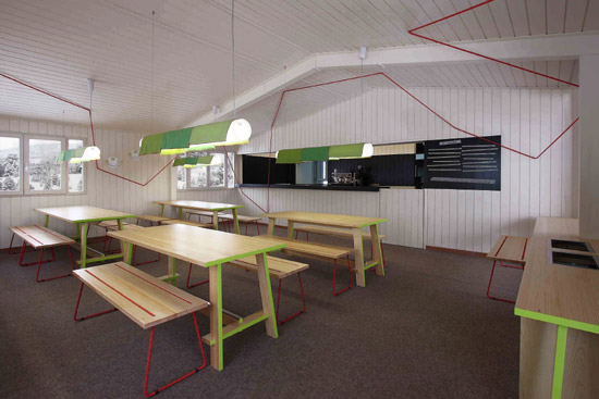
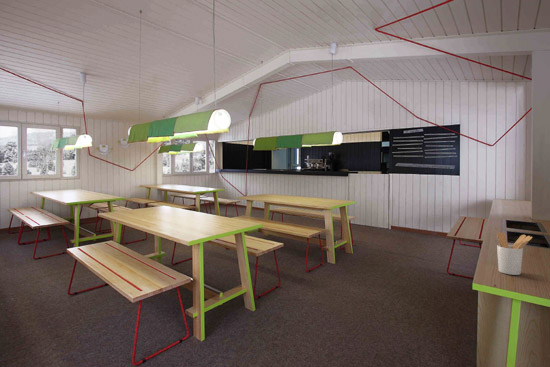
+ utensil holder (514, 253)
